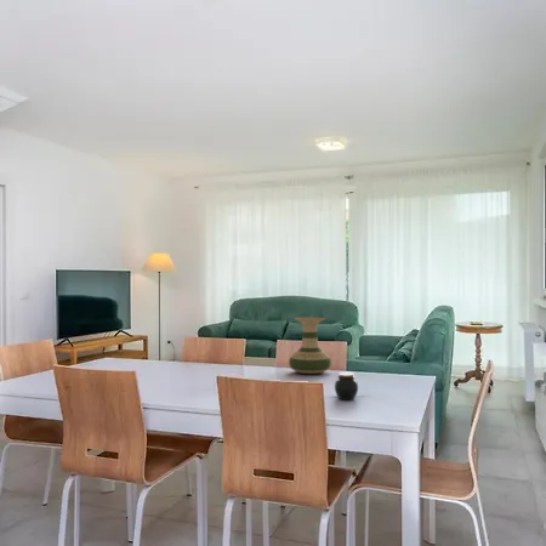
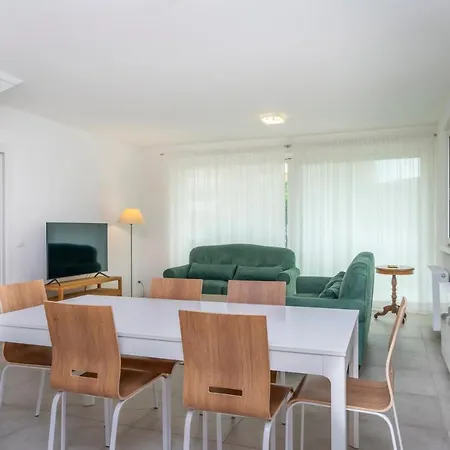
- jar (346, 385)
- vase (309, 345)
